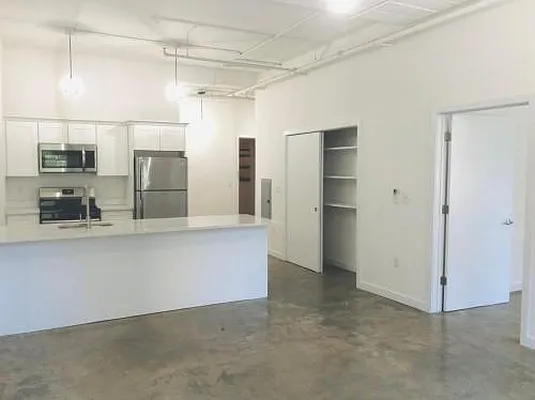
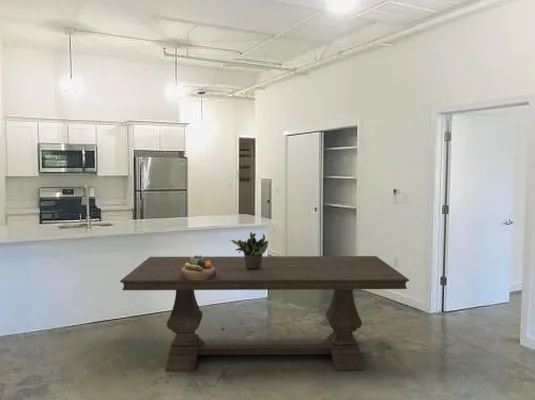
+ decorative bowl (198, 265)
+ dining table (264, 289)
+ potted plant (248, 248)
